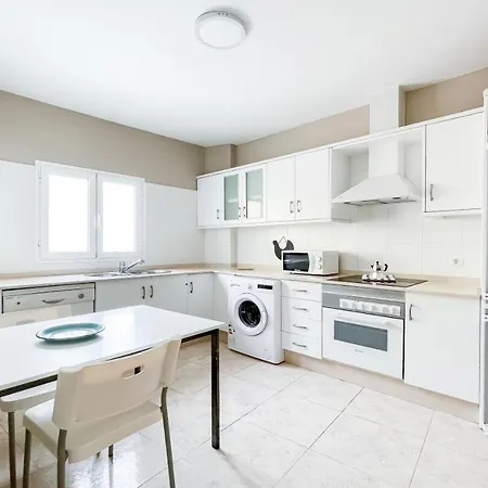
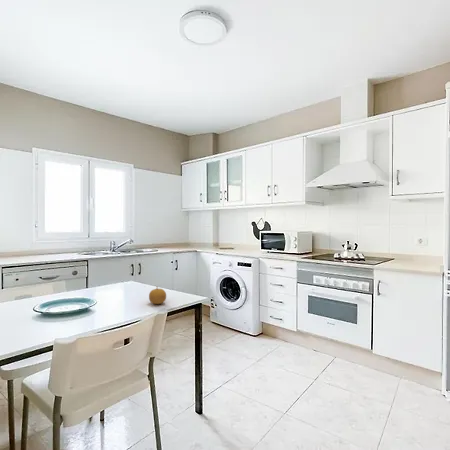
+ fruit (157, 294)
